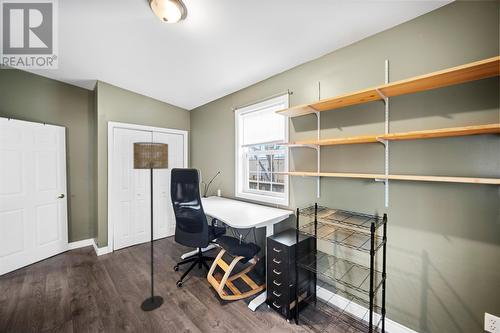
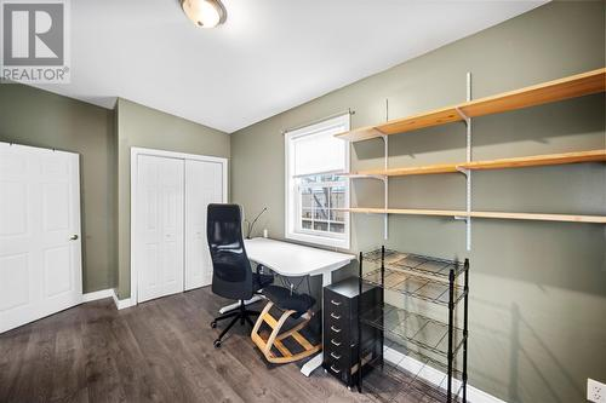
- floor lamp (151, 223)
